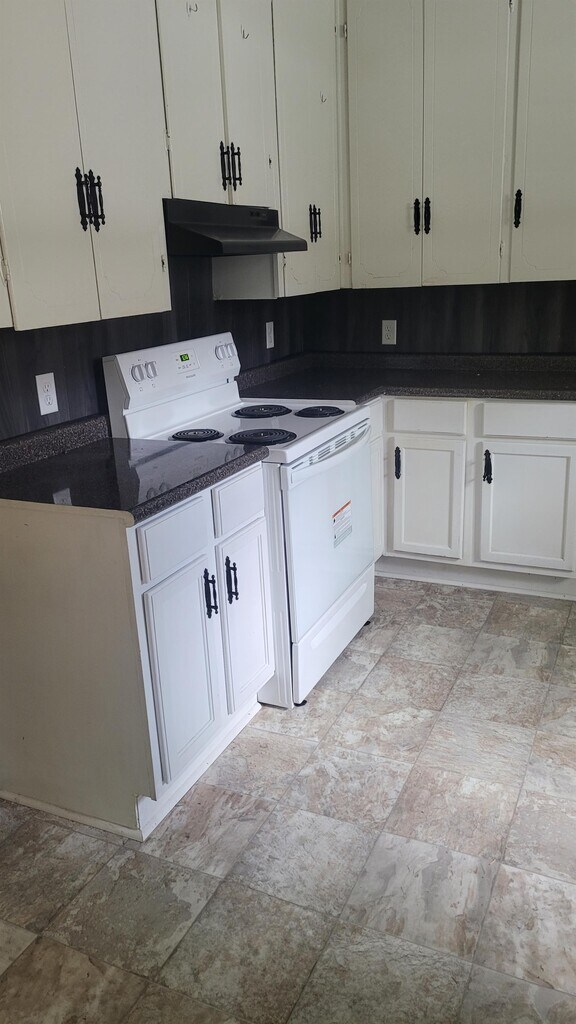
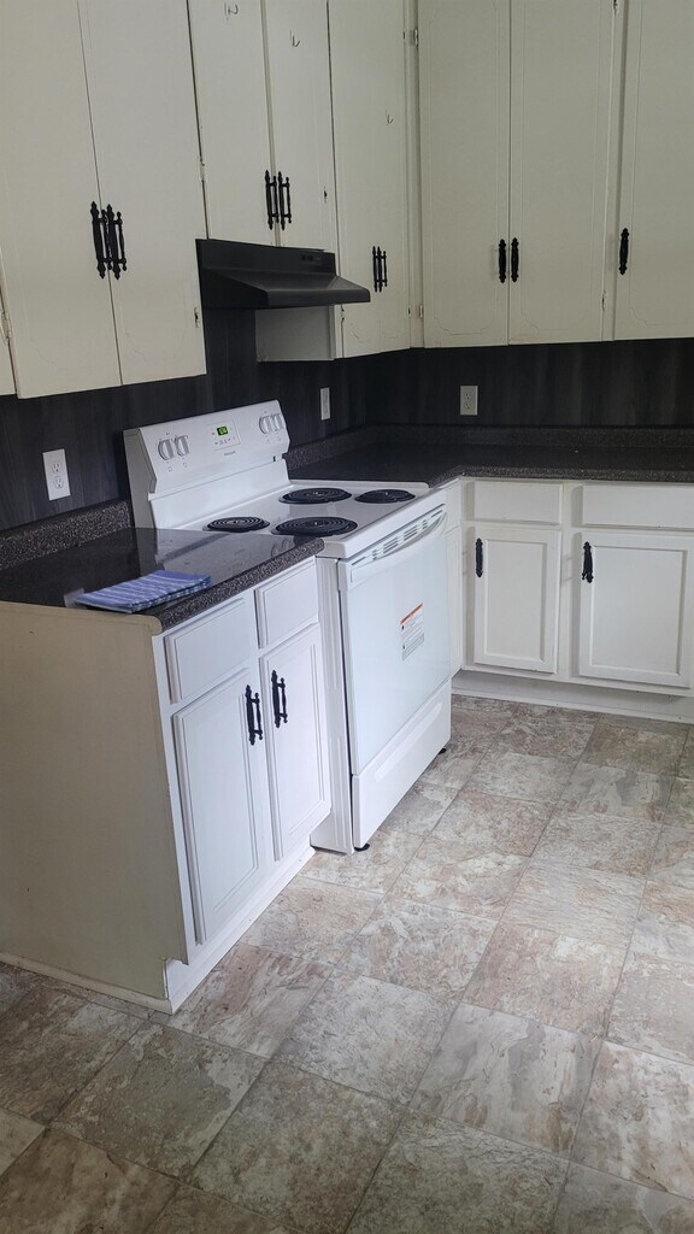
+ dish towel (145, 588)
